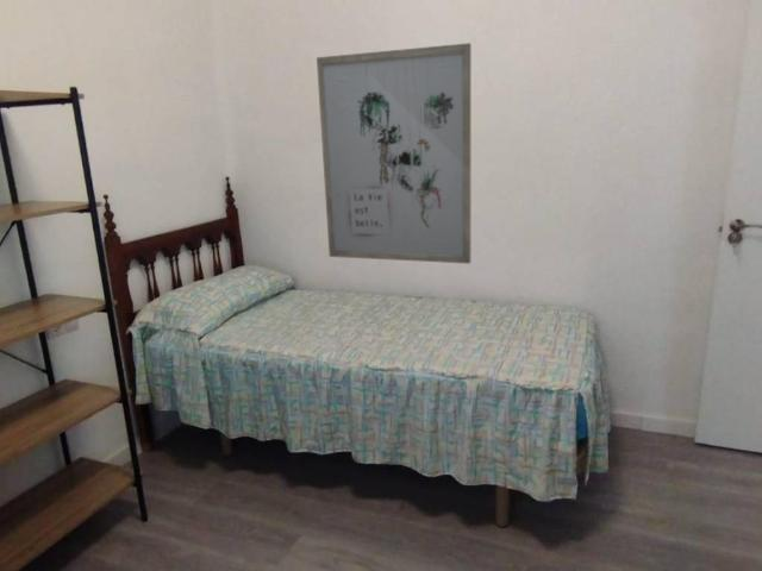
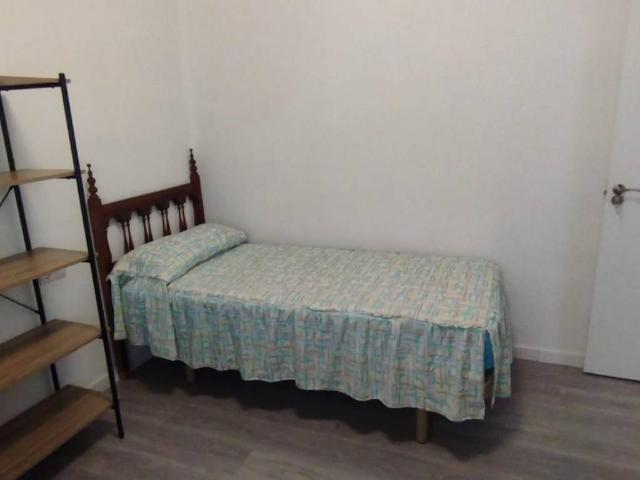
- wall art (393, 159)
